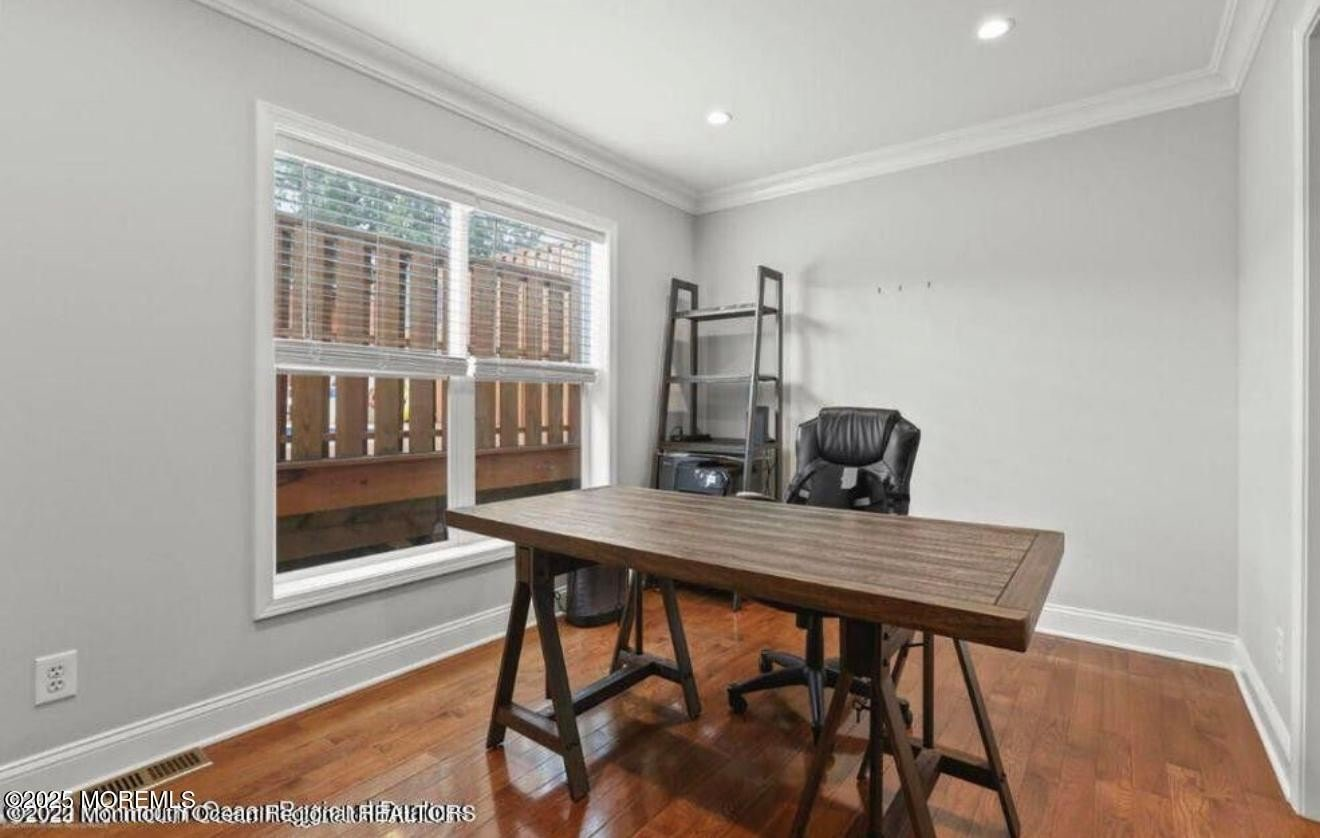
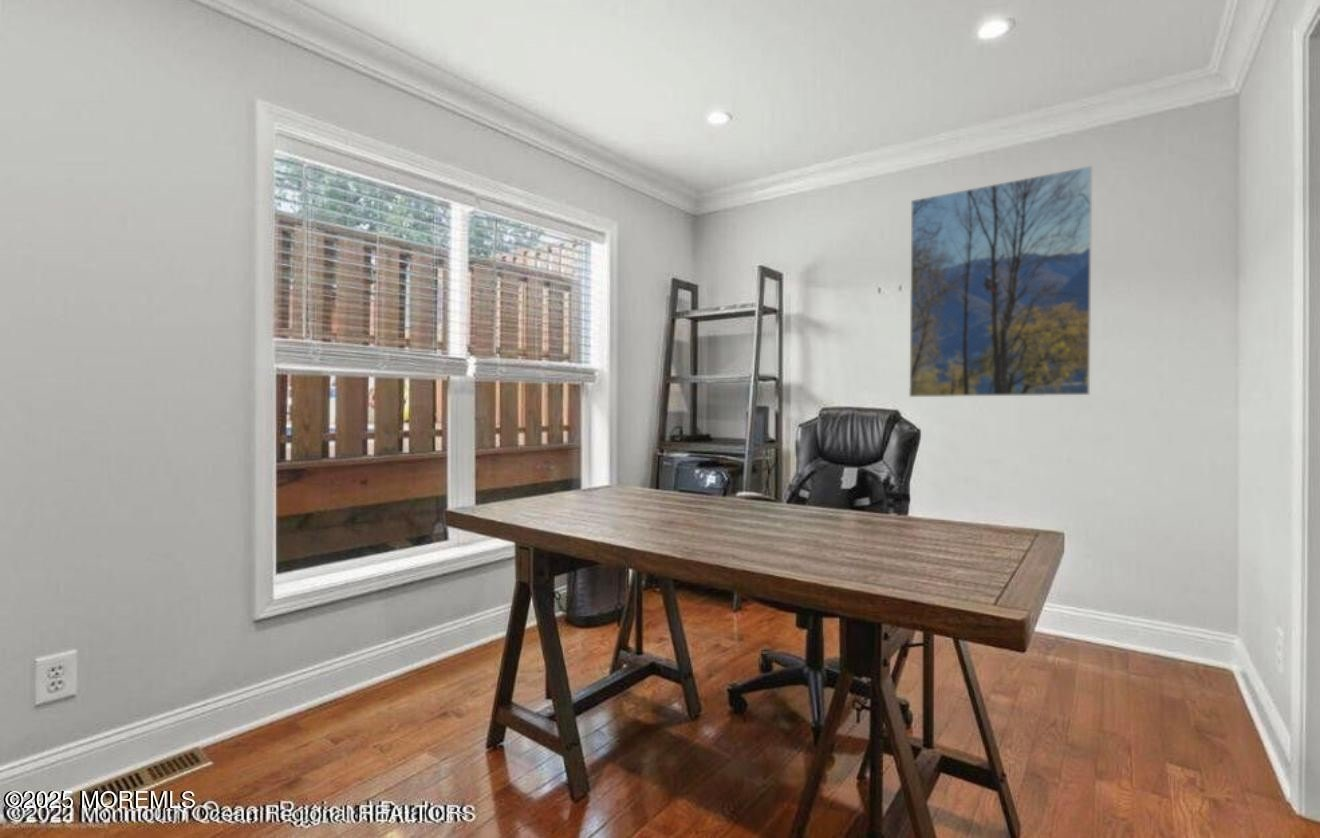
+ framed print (994, 290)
